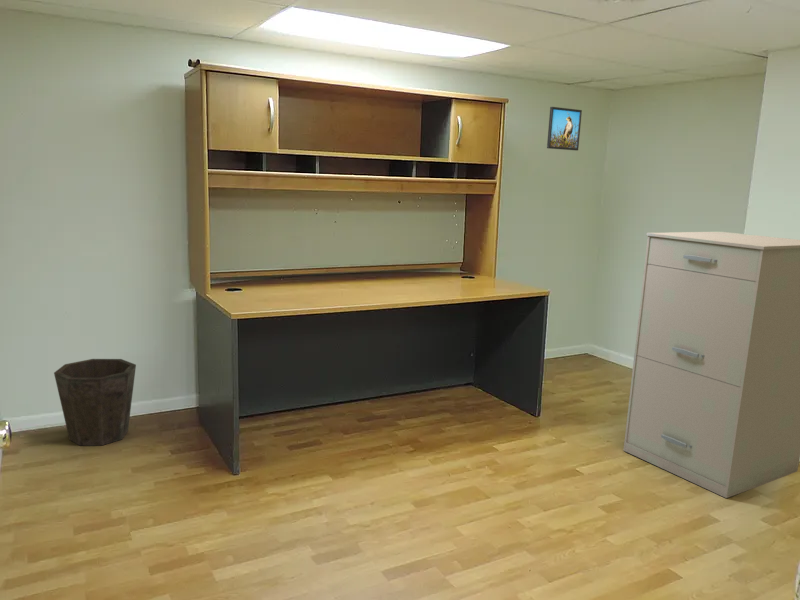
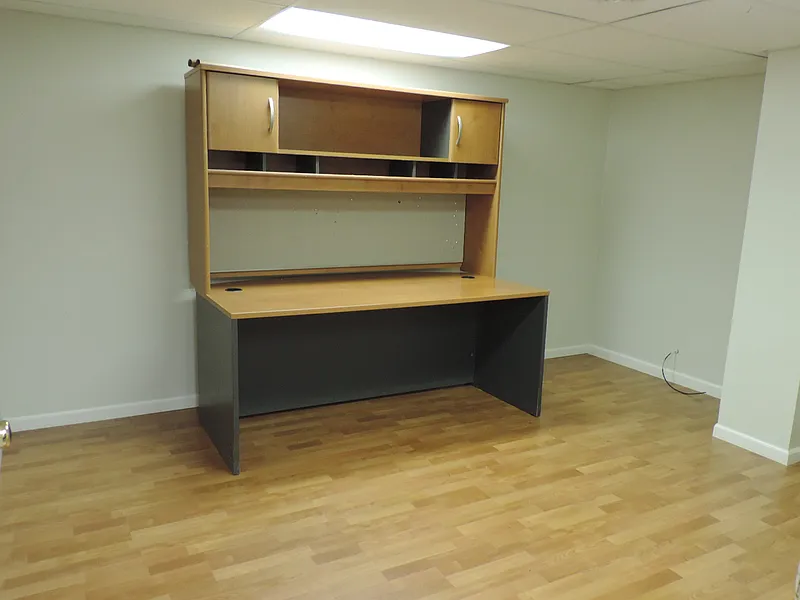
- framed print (564, 129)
- waste bin (97, 402)
- filing cabinet (722, 353)
